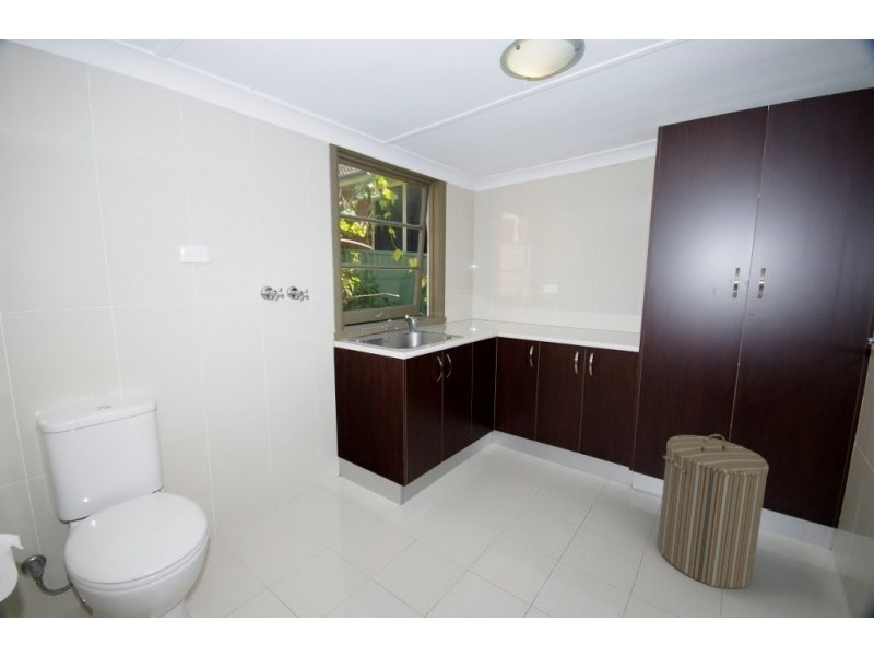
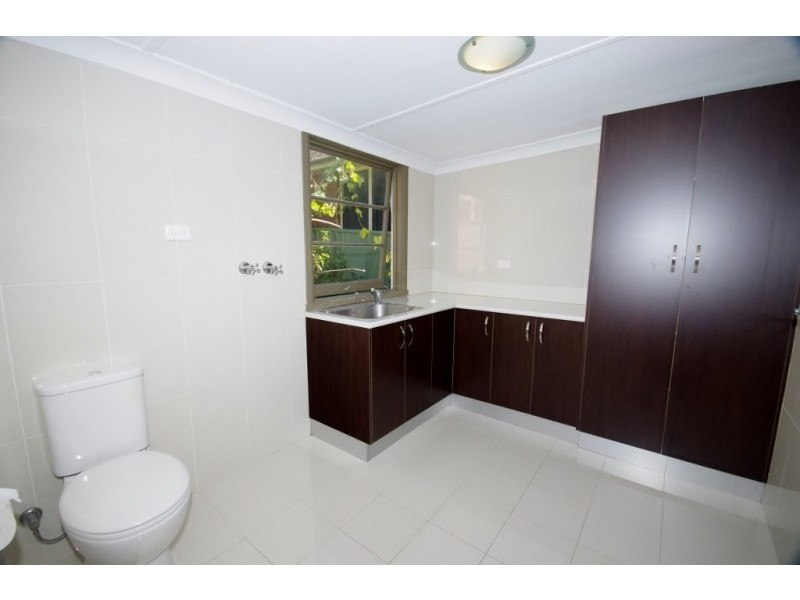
- laundry hamper (709, 497)
